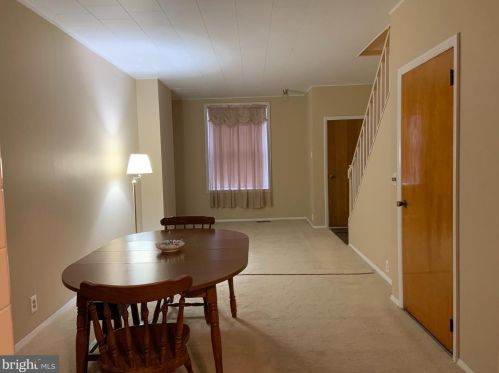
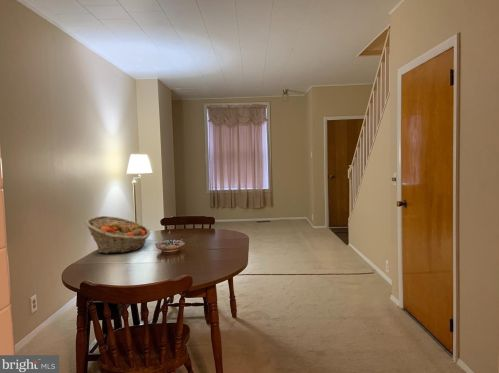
+ fruit basket (118, 232)
